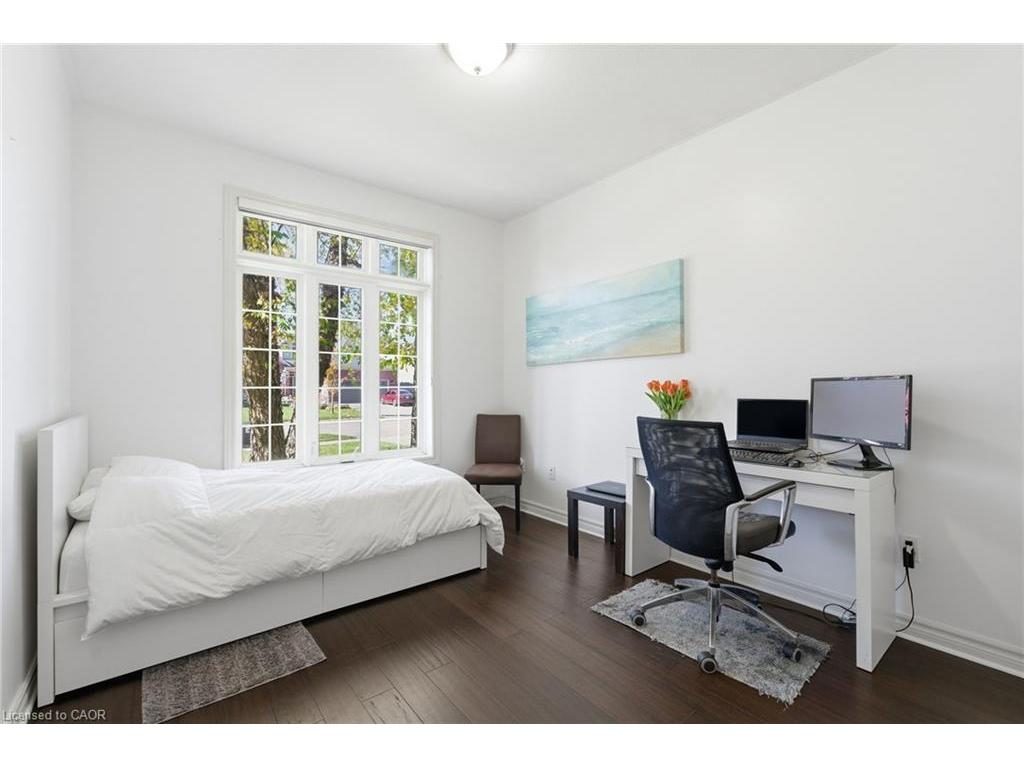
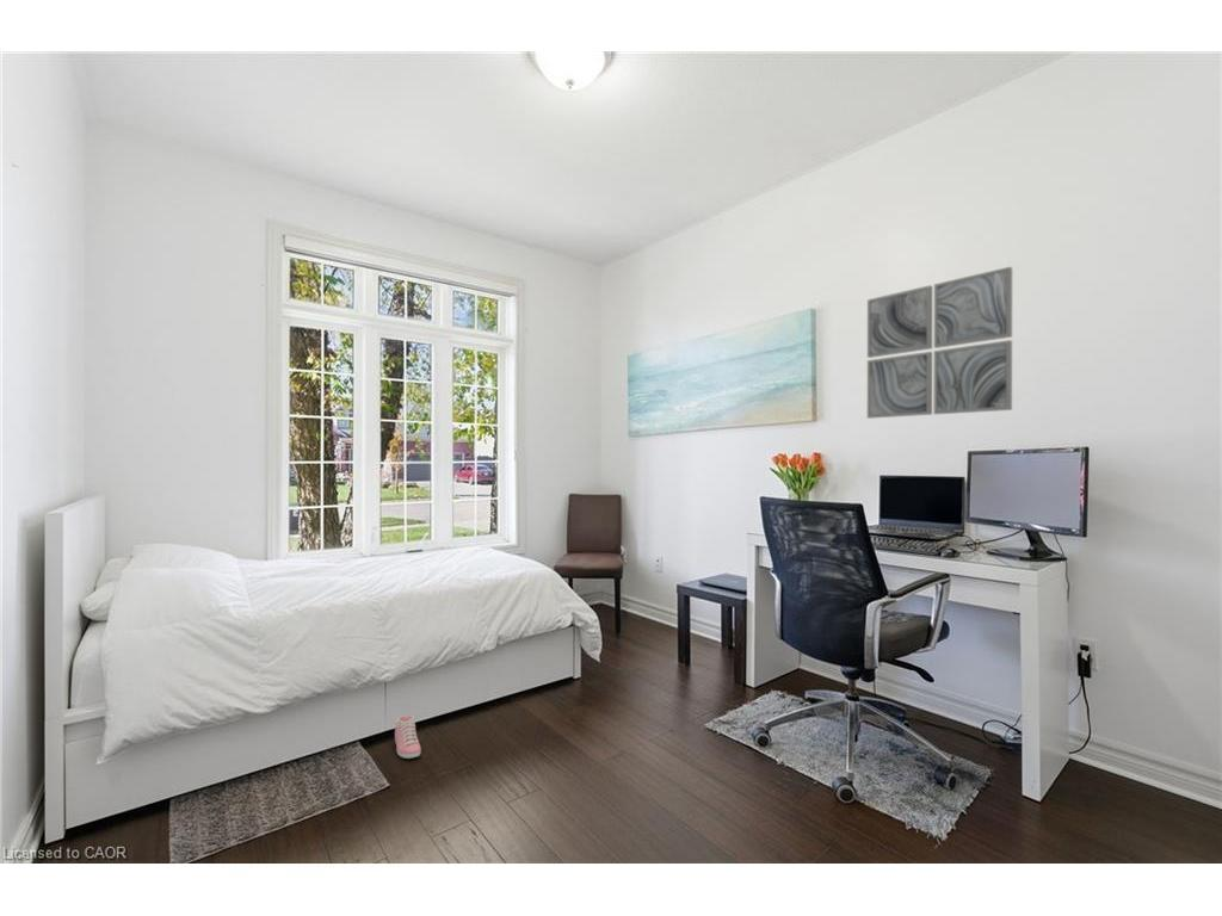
+ wall art (934, 351)
+ sneaker (406, 734)
